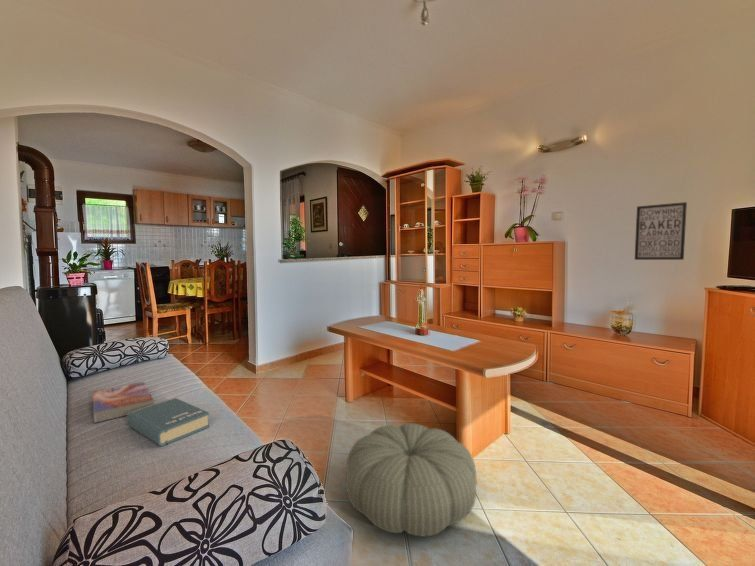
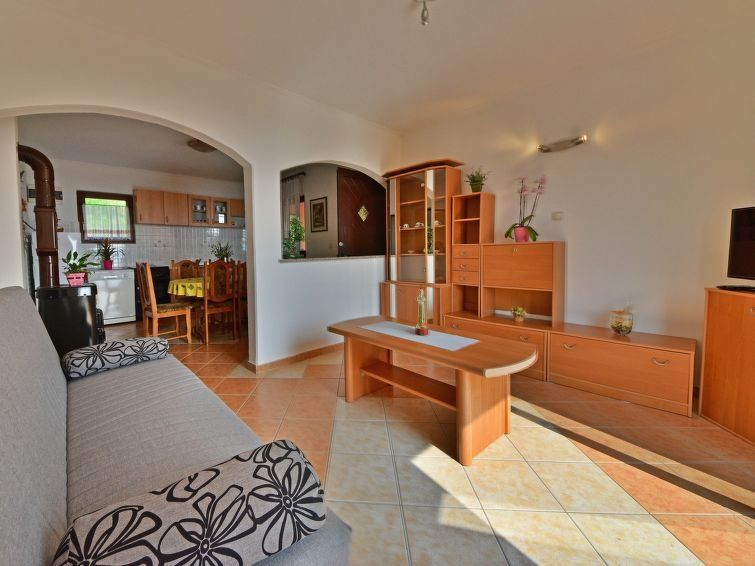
- wall art (659, 232)
- textbook (122, 400)
- pouf (409, 471)
- book (168, 420)
